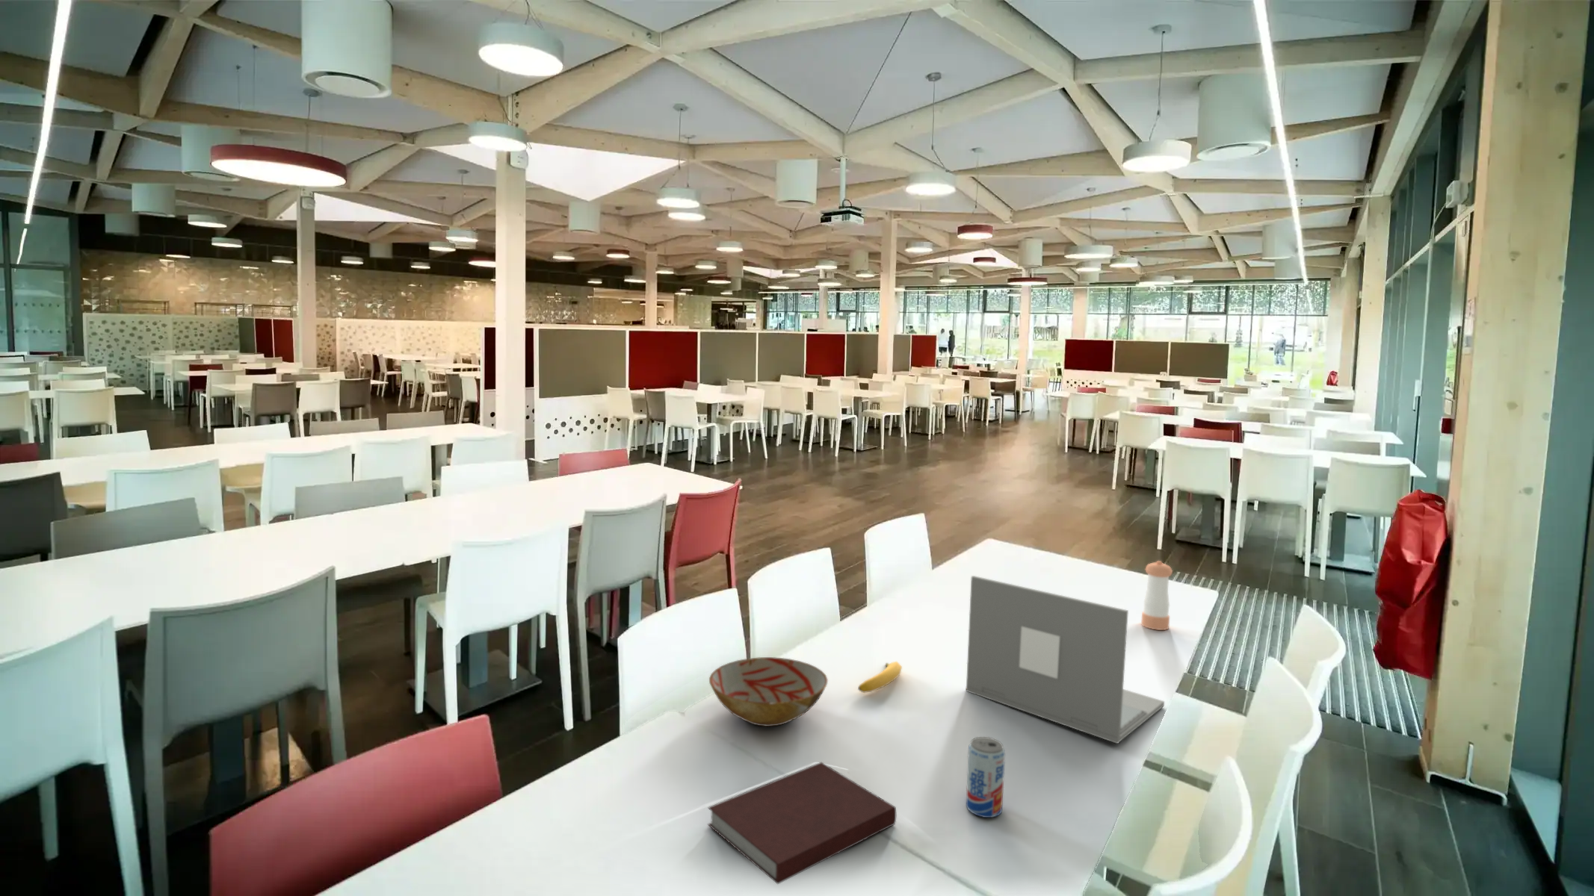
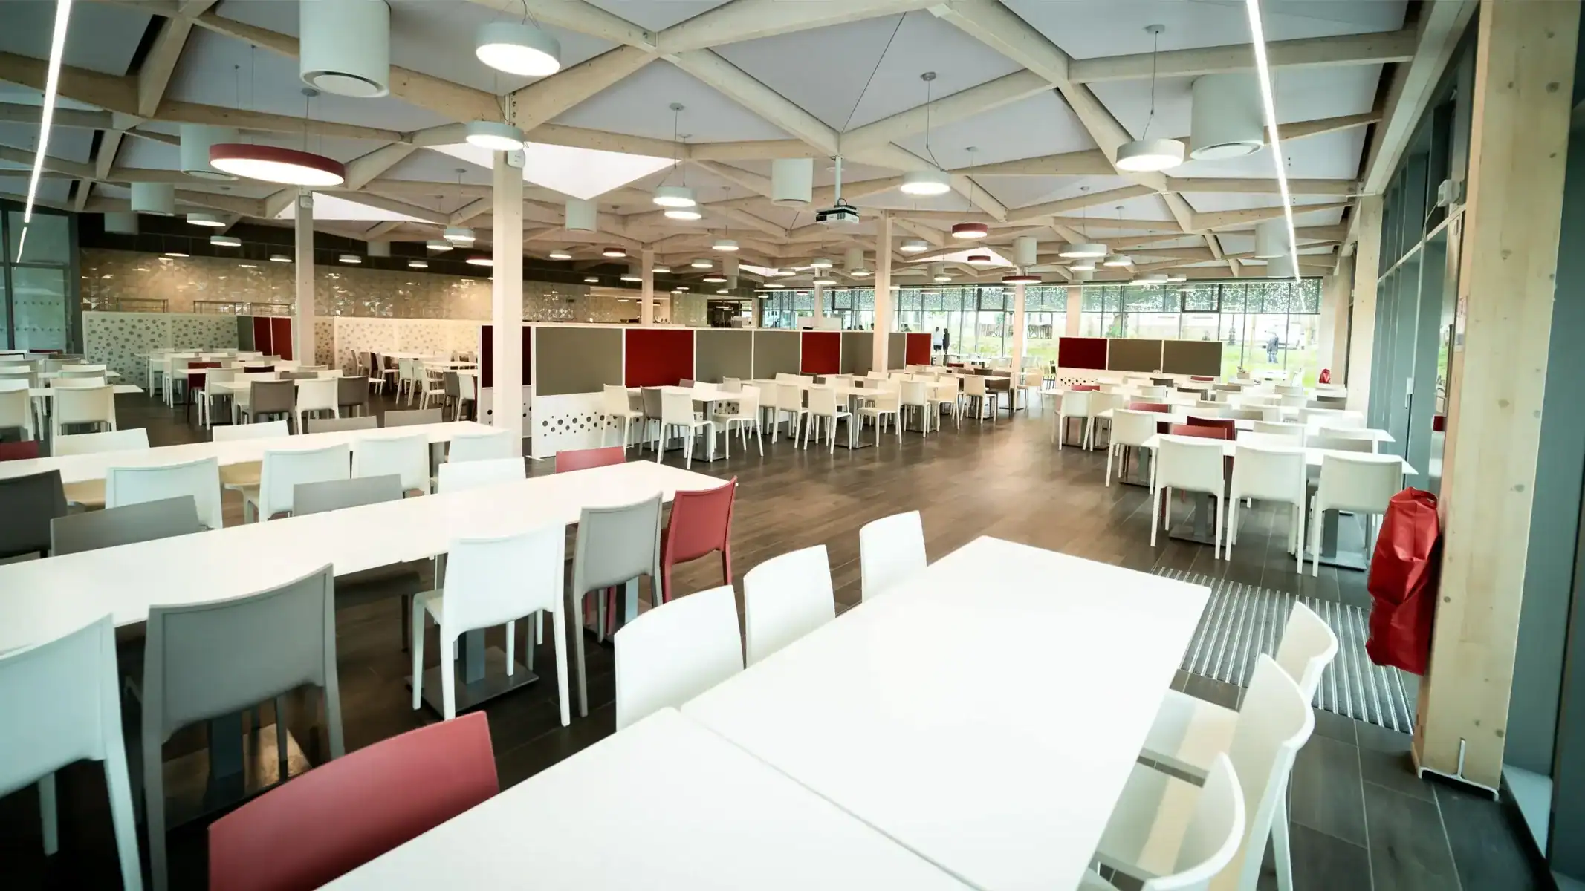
- bowl (769, 696)
- banana (880, 674)
- beverage can (985, 775)
- laptop (1065, 641)
- notebook (801, 816)
- pepper shaker (1157, 594)
